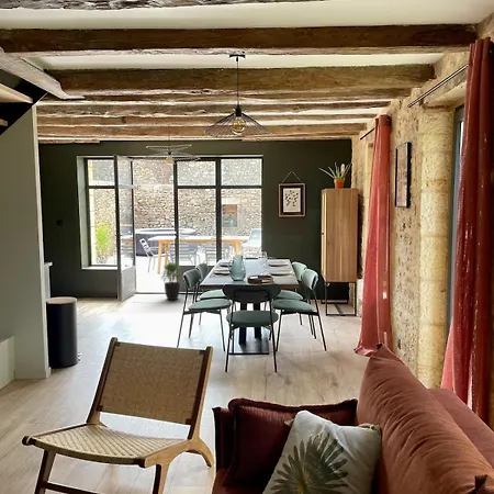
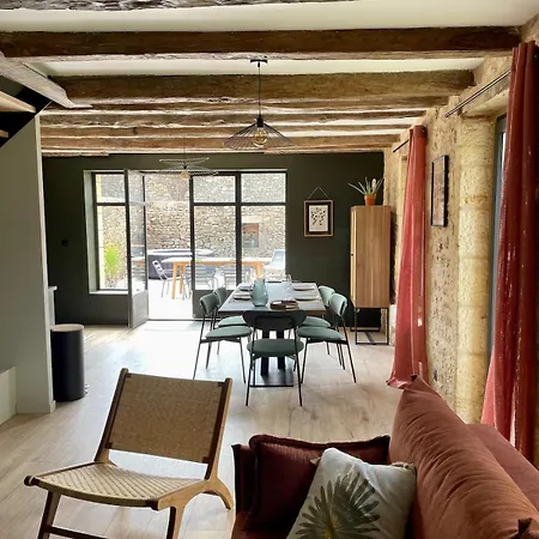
- potted plant (170, 280)
